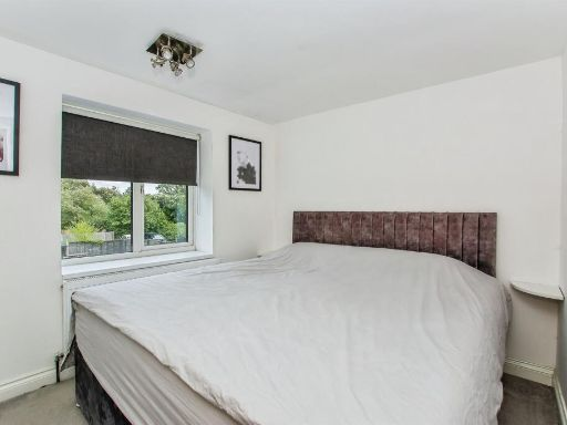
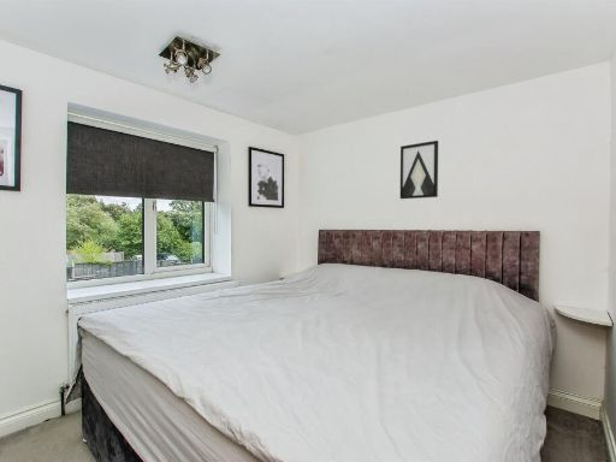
+ wall art (417, 171)
